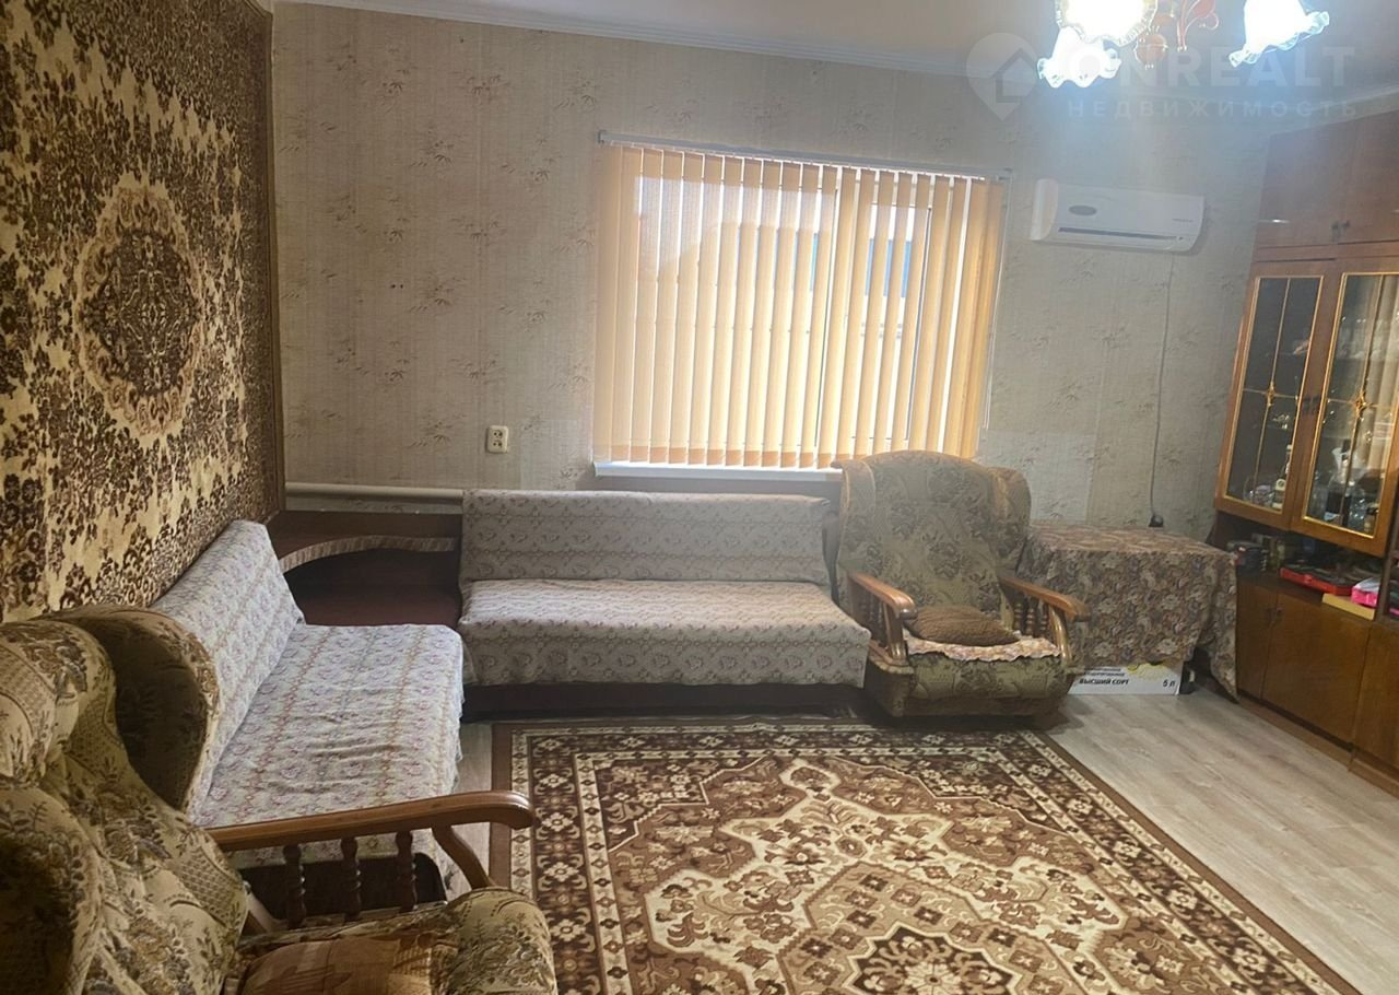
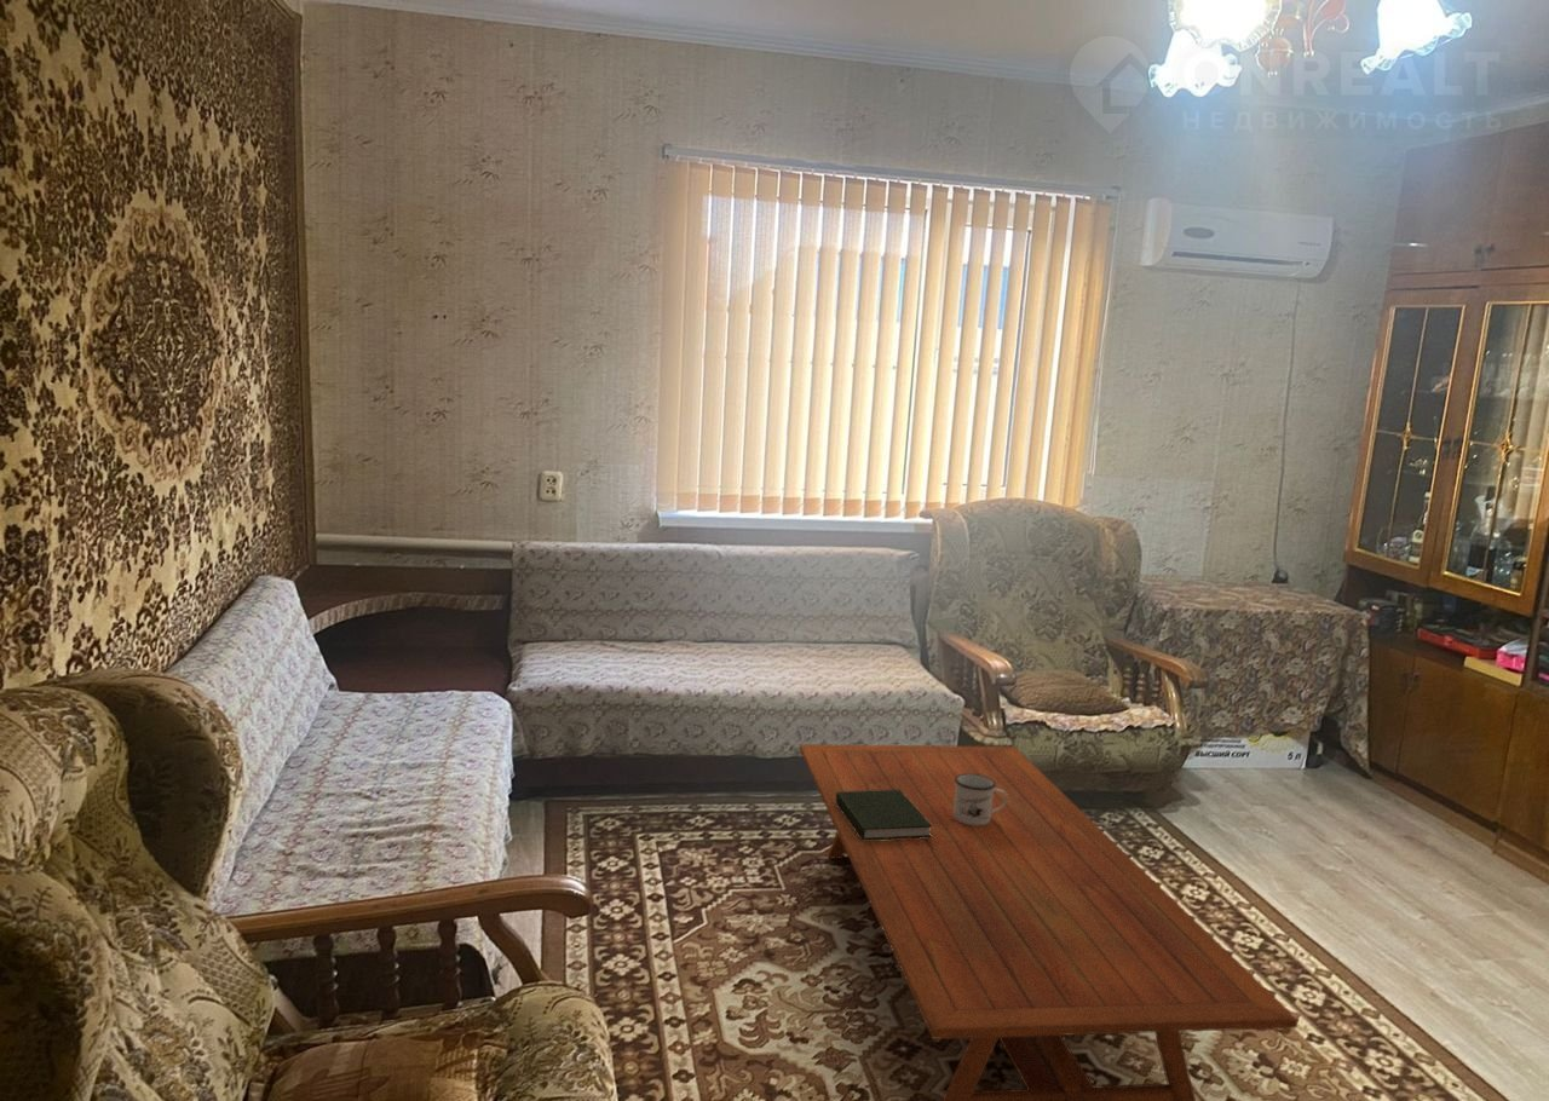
+ coffee table (980, 905)
+ mug (979, 799)
+ book (882, 812)
